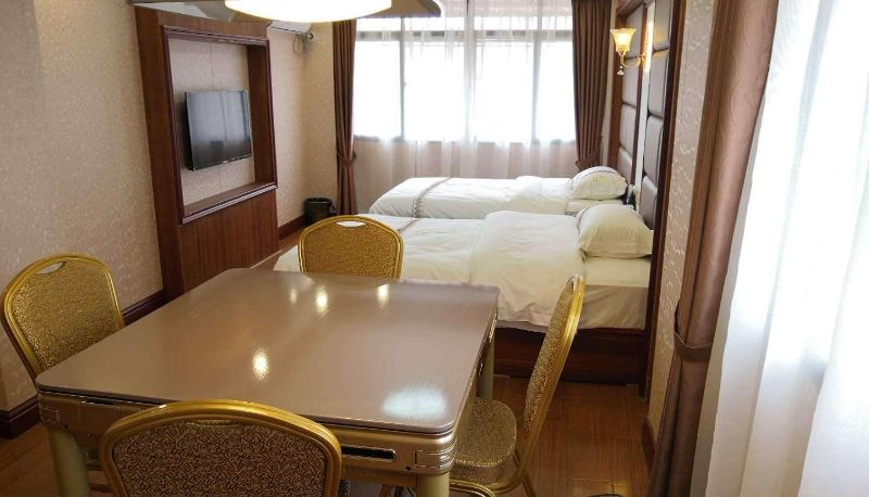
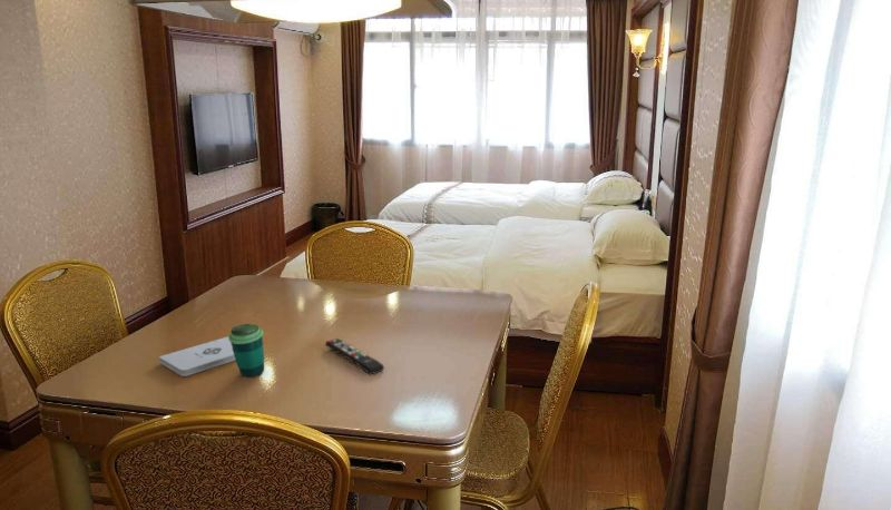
+ notepad (209, 354)
+ cup (247, 351)
+ remote control (353, 354)
